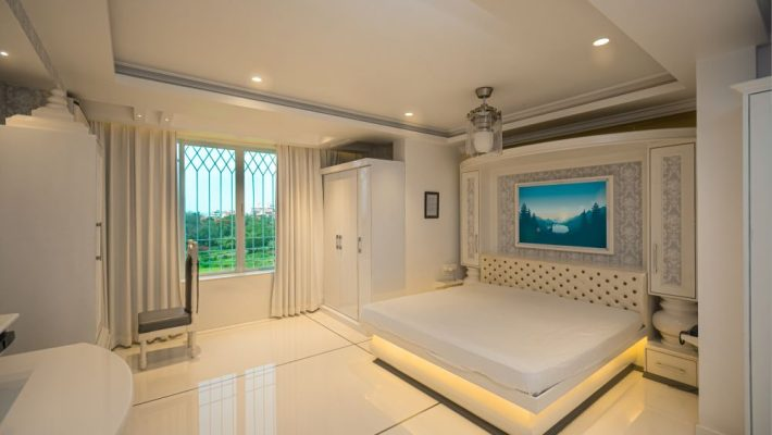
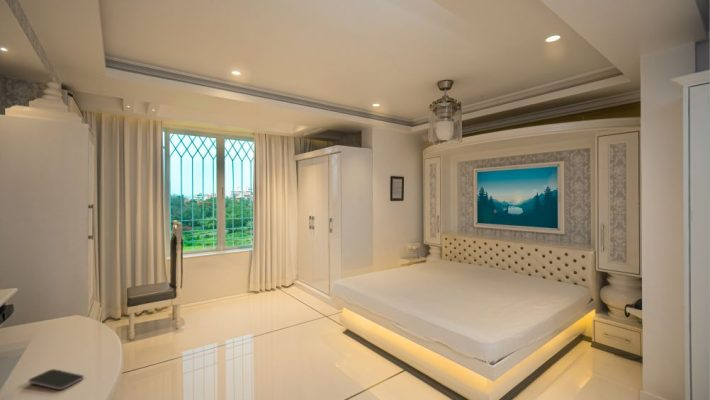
+ smartphone (56, 379)
